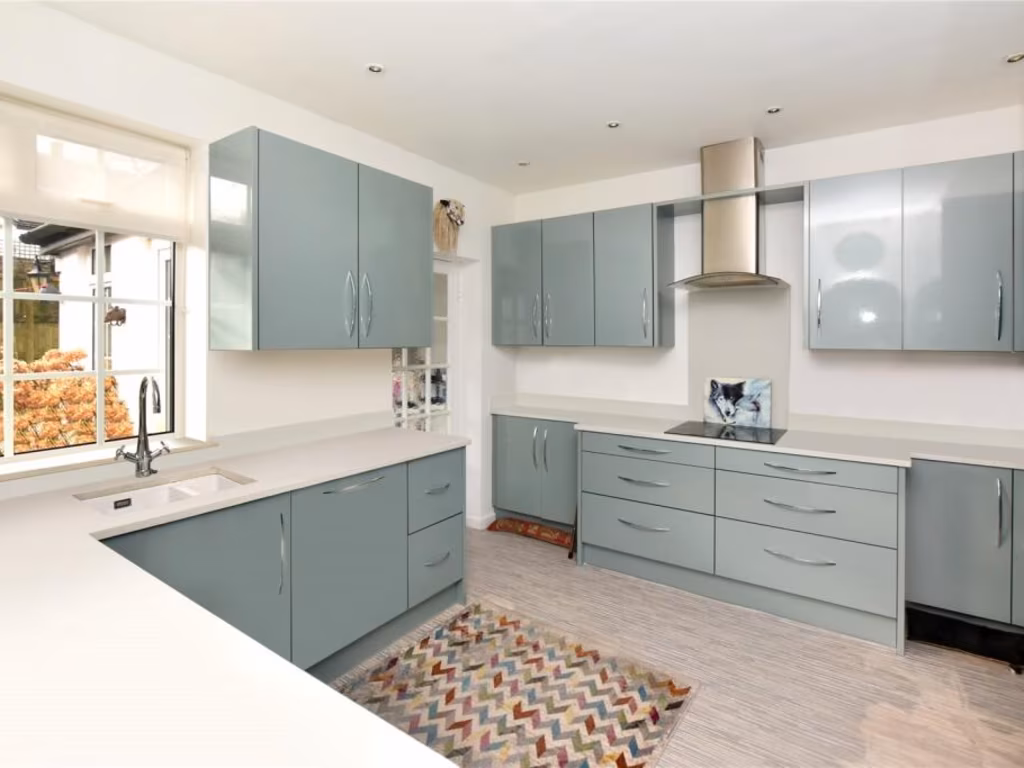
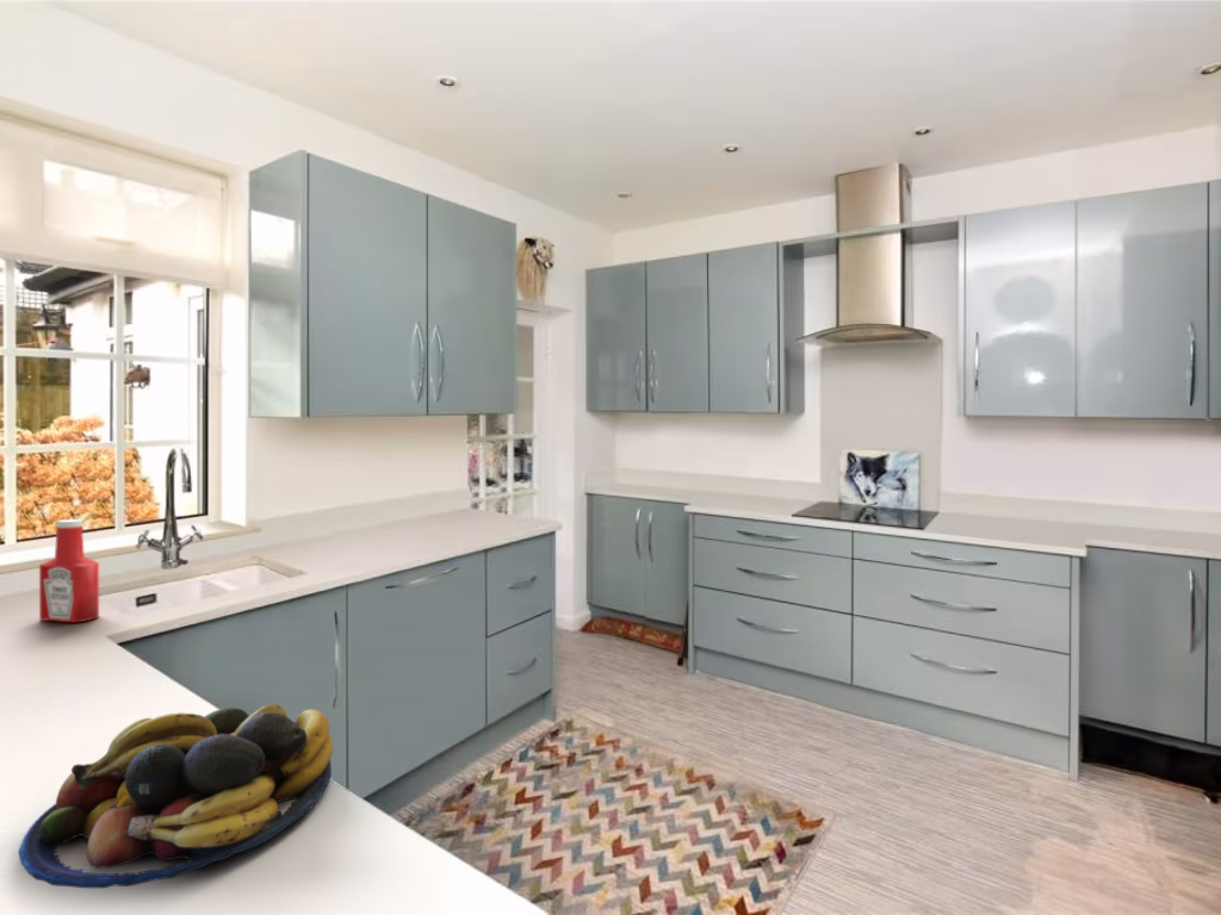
+ soap bottle (69, 568)
+ fruit bowl (190, 757)
